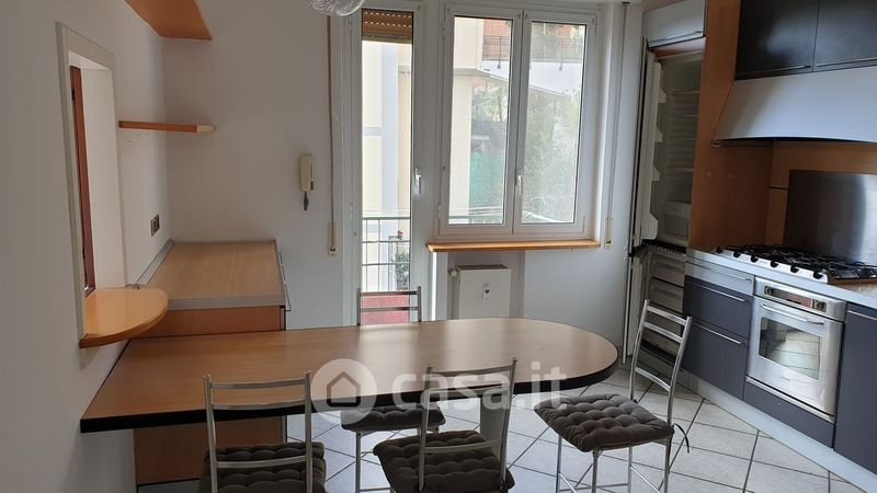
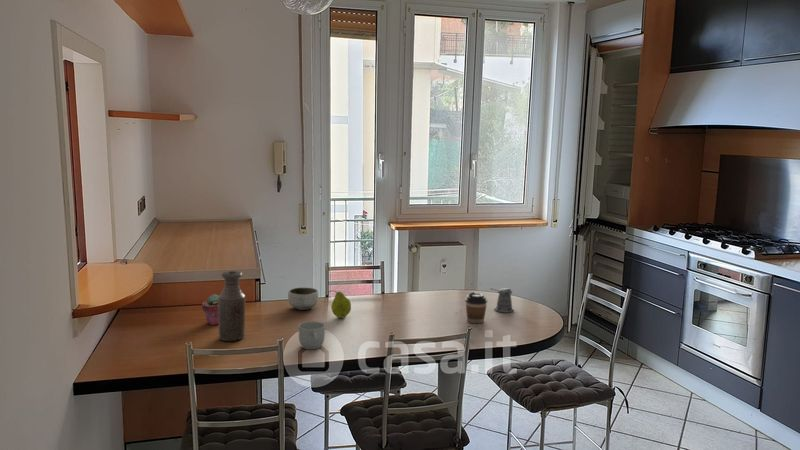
+ mug (312, 336)
+ bottle (231, 305)
+ fruit (339, 303)
+ bowl (303, 299)
+ potted succulent (214, 308)
+ pepper shaker (502, 298)
+ coffee cup (476, 306)
